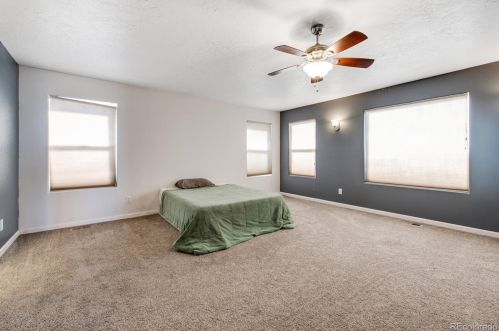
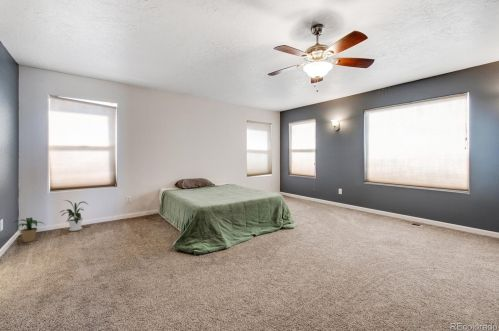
+ potted plant (28, 229)
+ house plant (74, 214)
